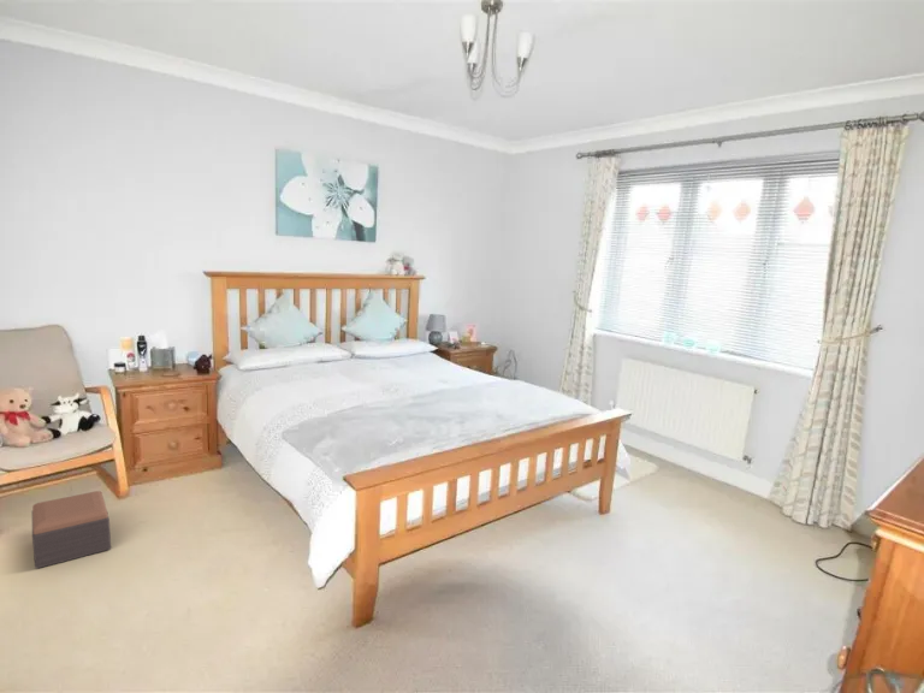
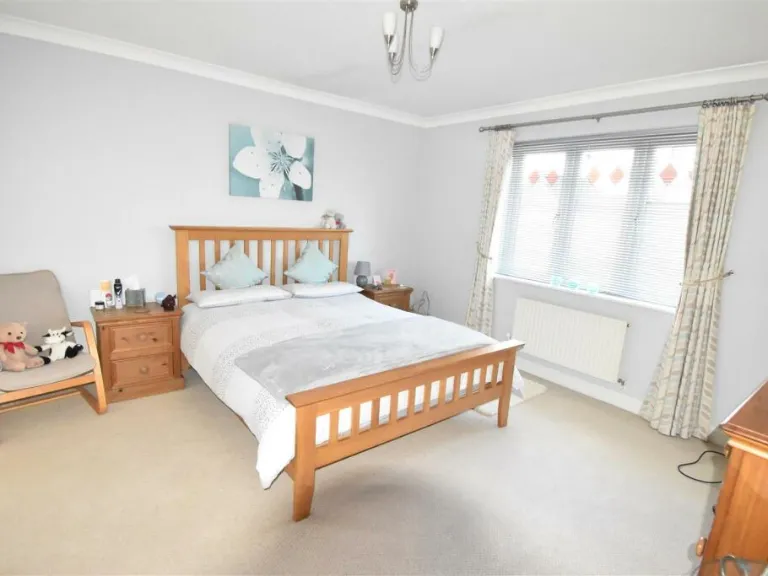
- footstool (71, 525)
